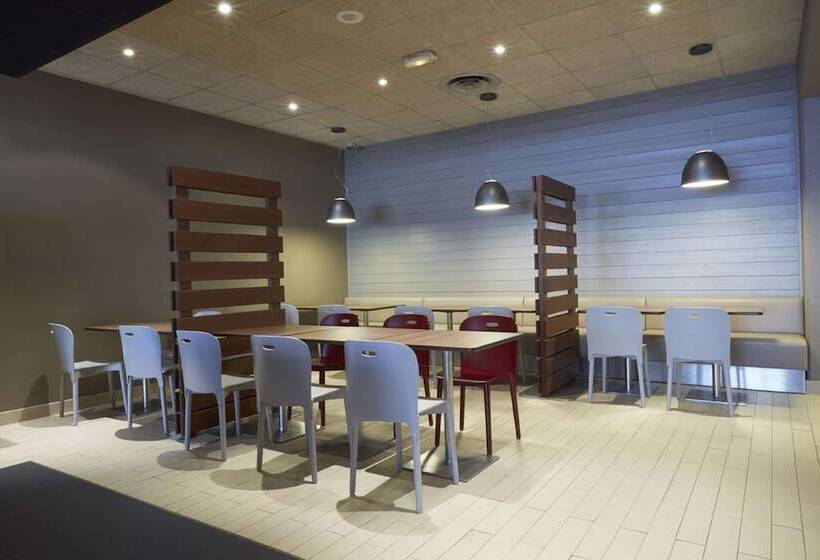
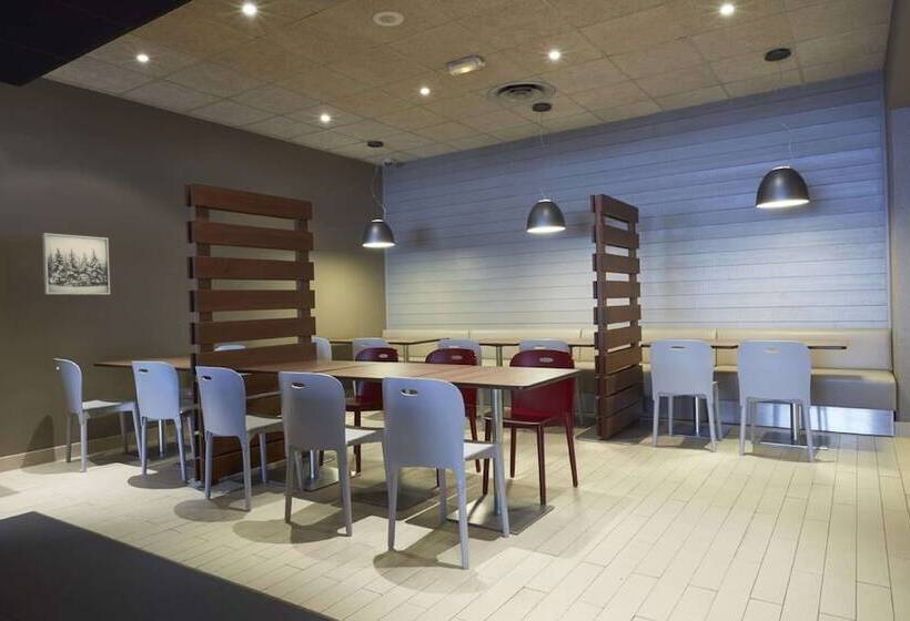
+ wall art (78, 265)
